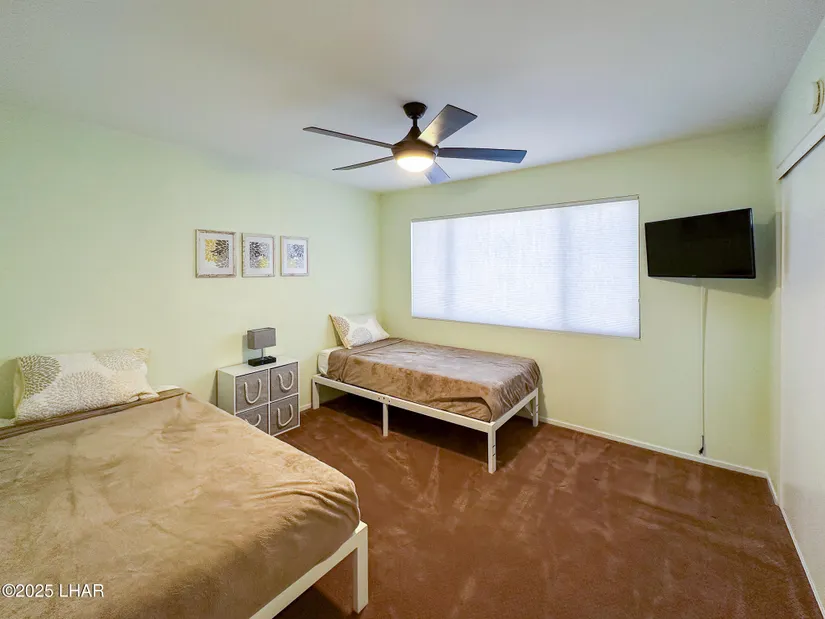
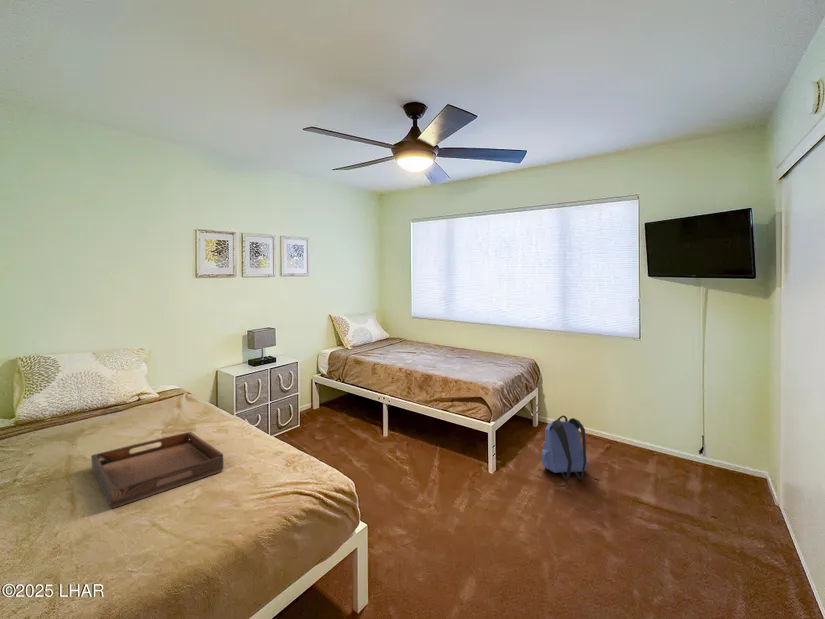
+ backpack (567, 446)
+ serving tray (158, 462)
